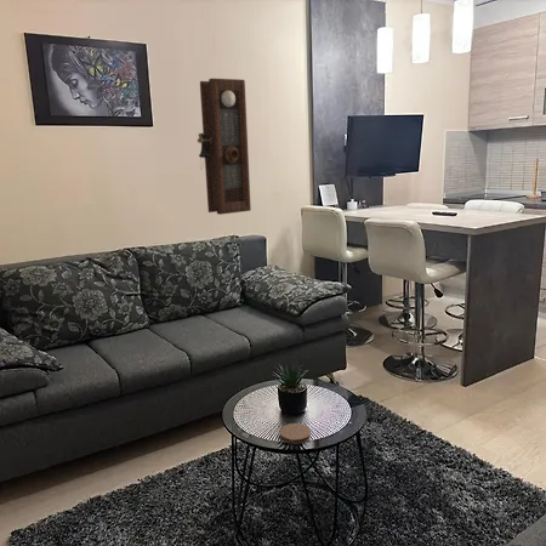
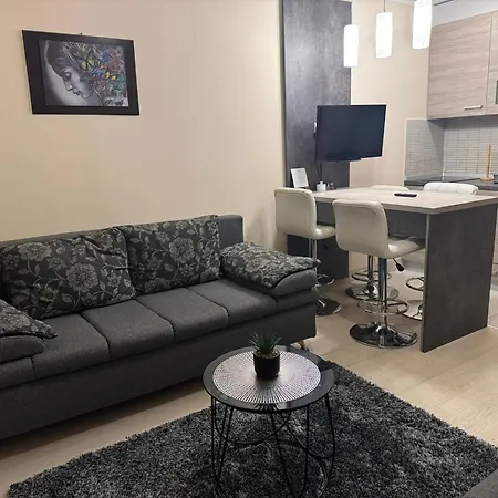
- coaster (295, 433)
- pendulum clock (222, 148)
